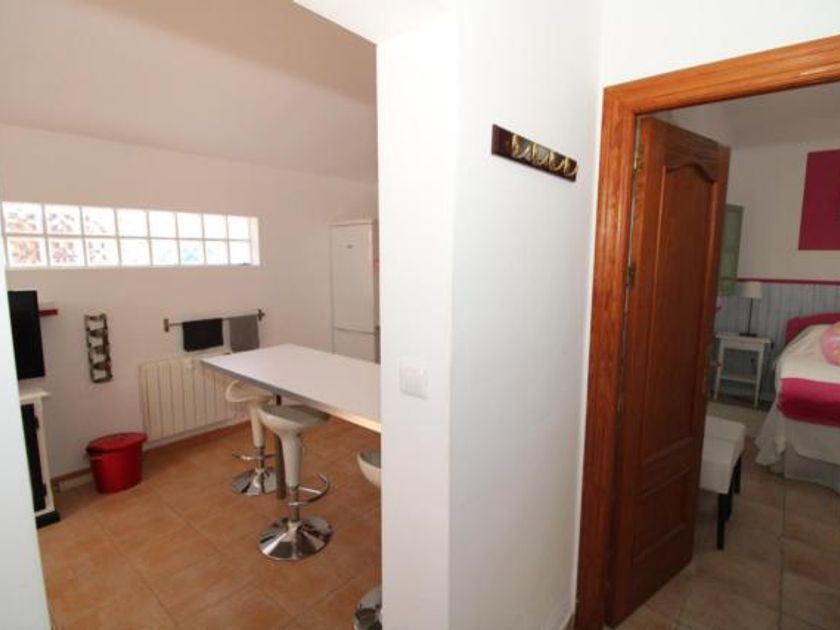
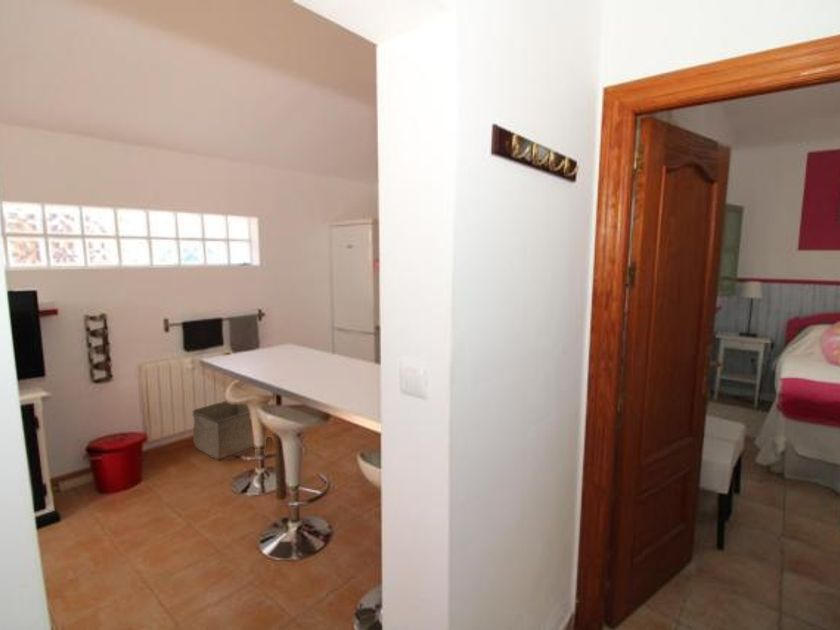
+ storage bin (228, 426)
